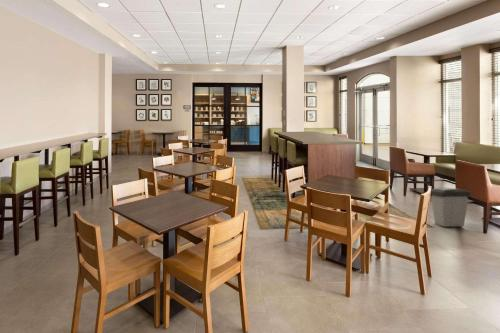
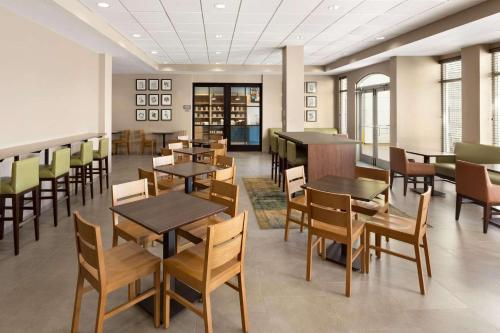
- trash can (449, 206)
